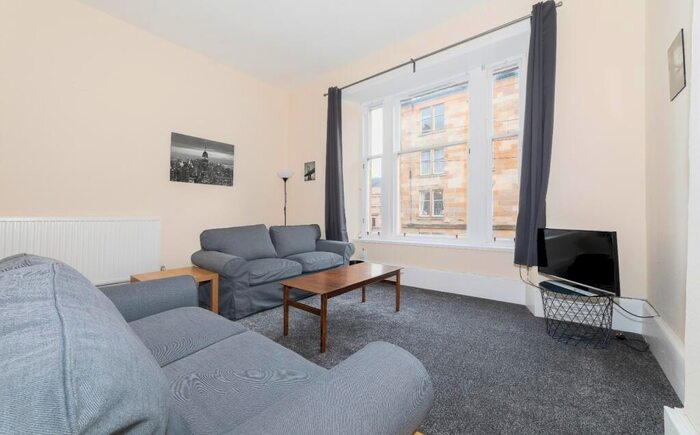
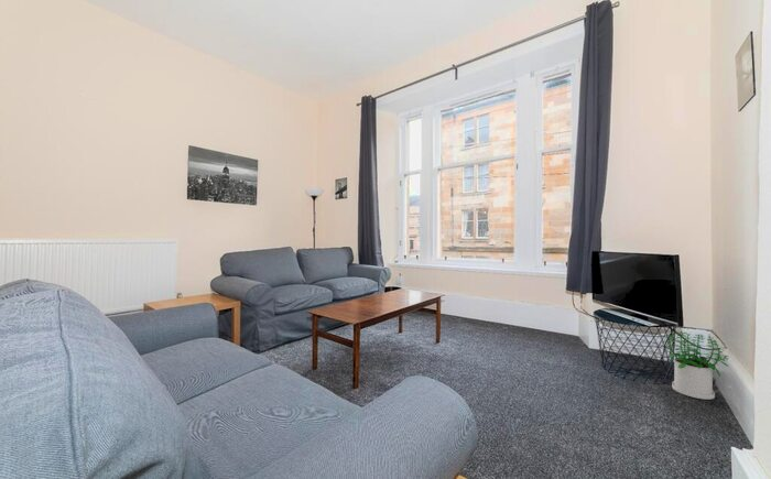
+ potted plant (692, 361)
